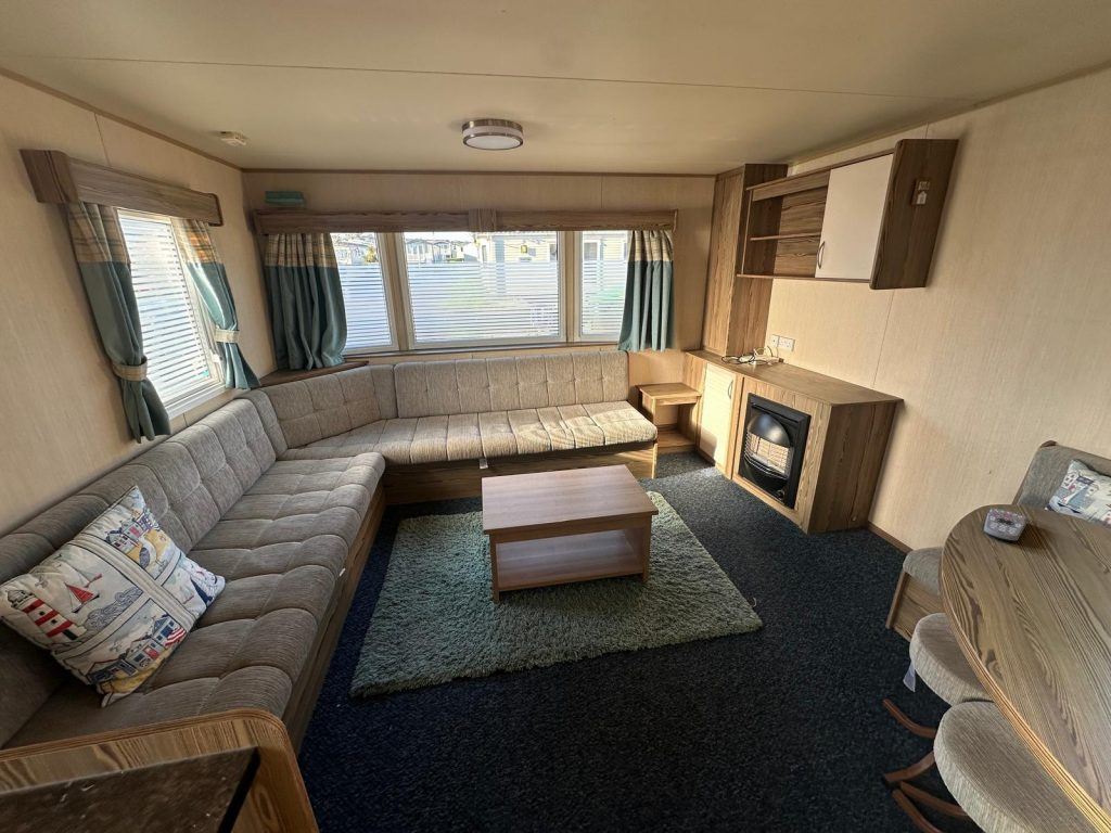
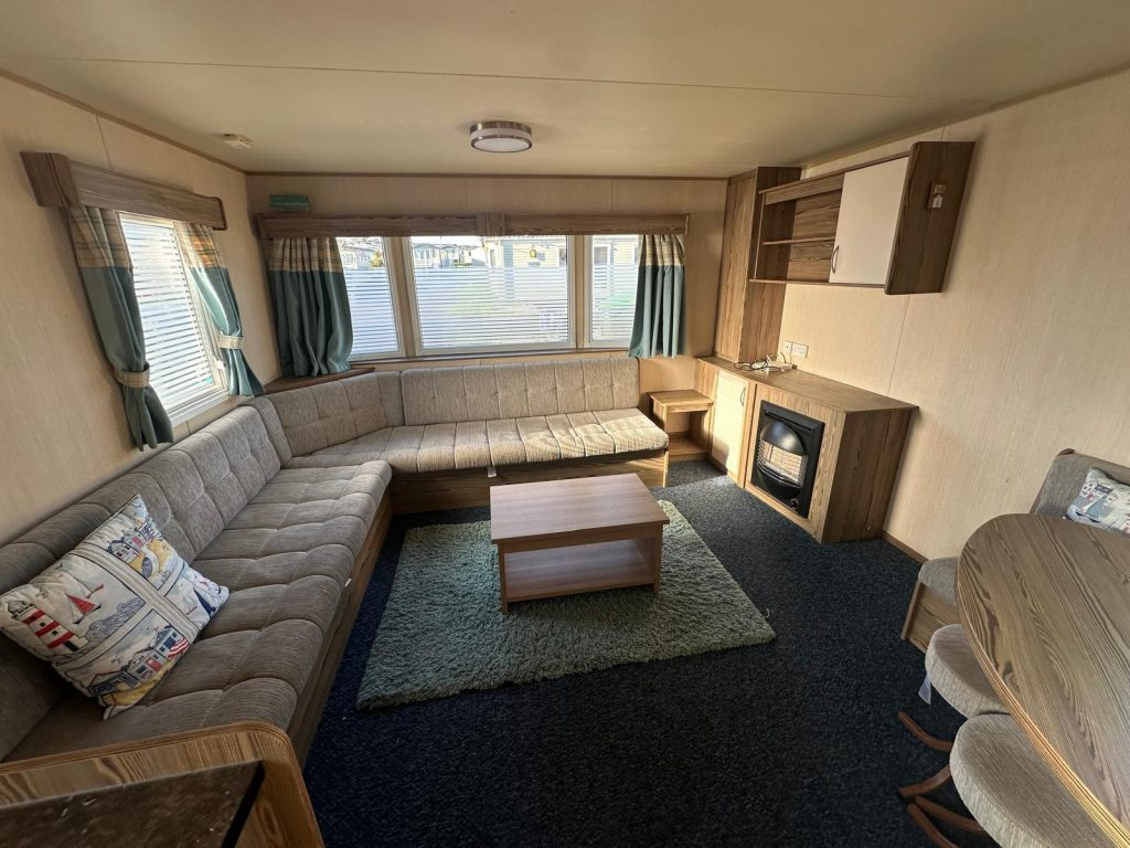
- remote control (1004, 525)
